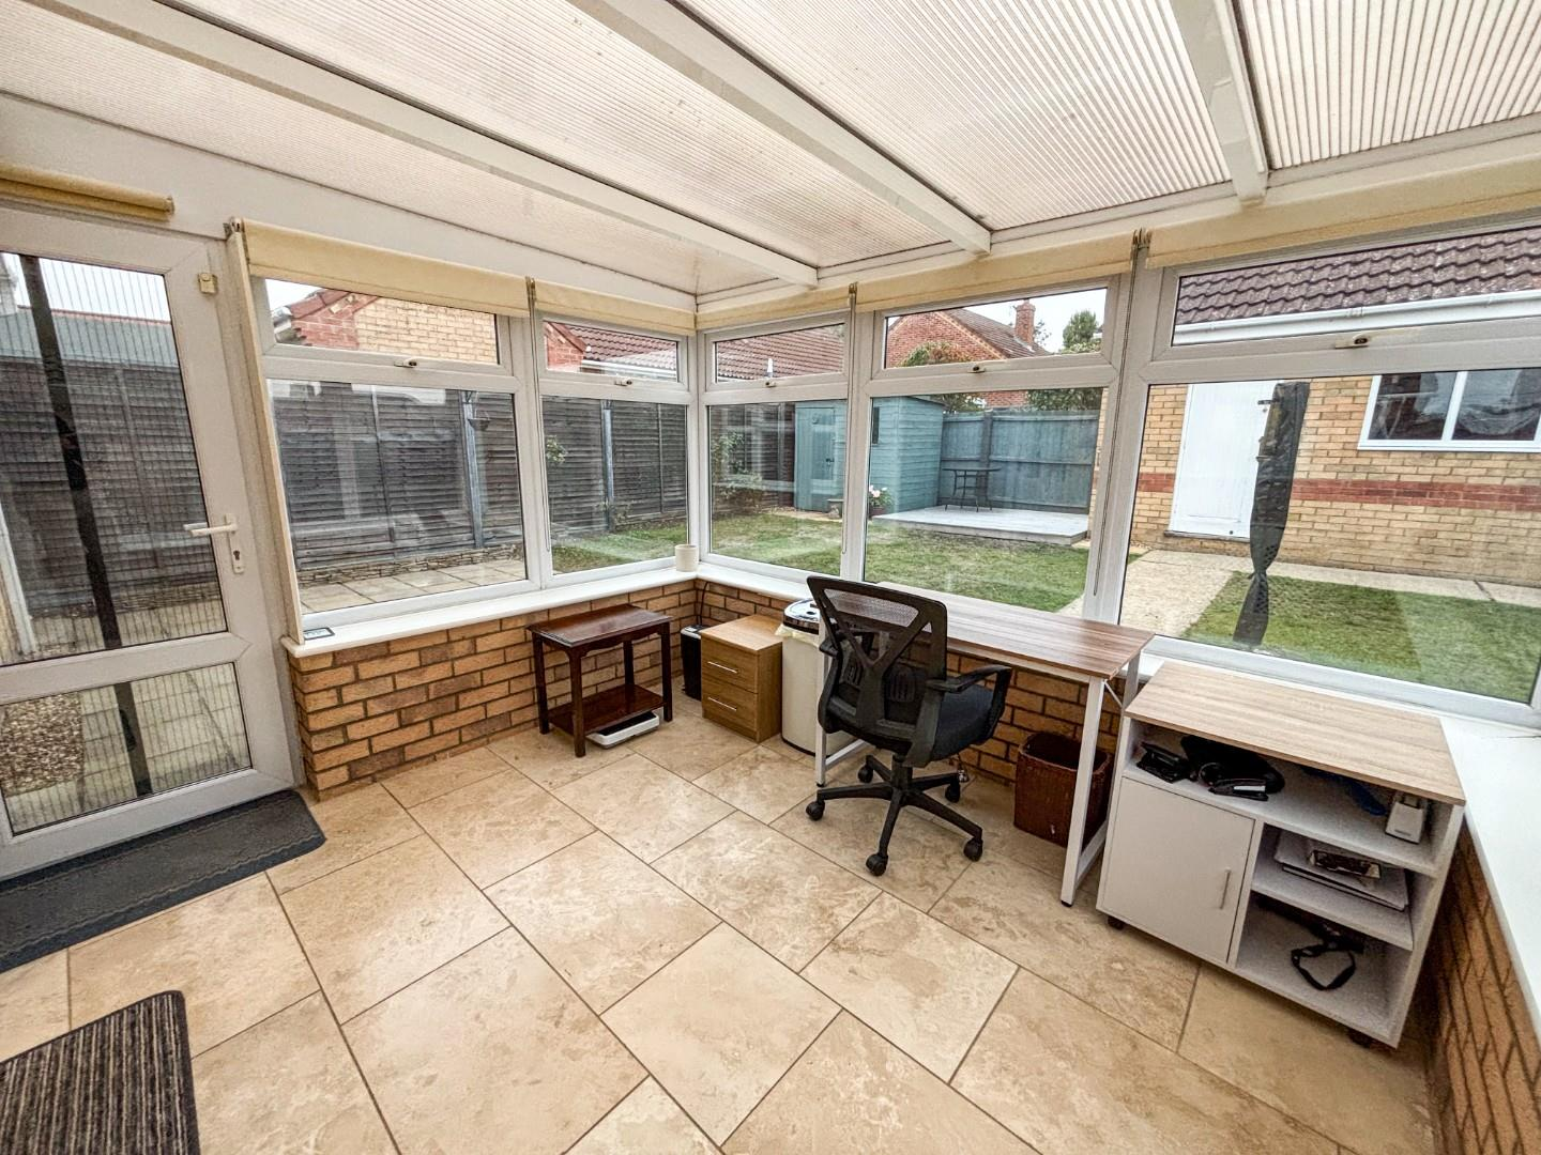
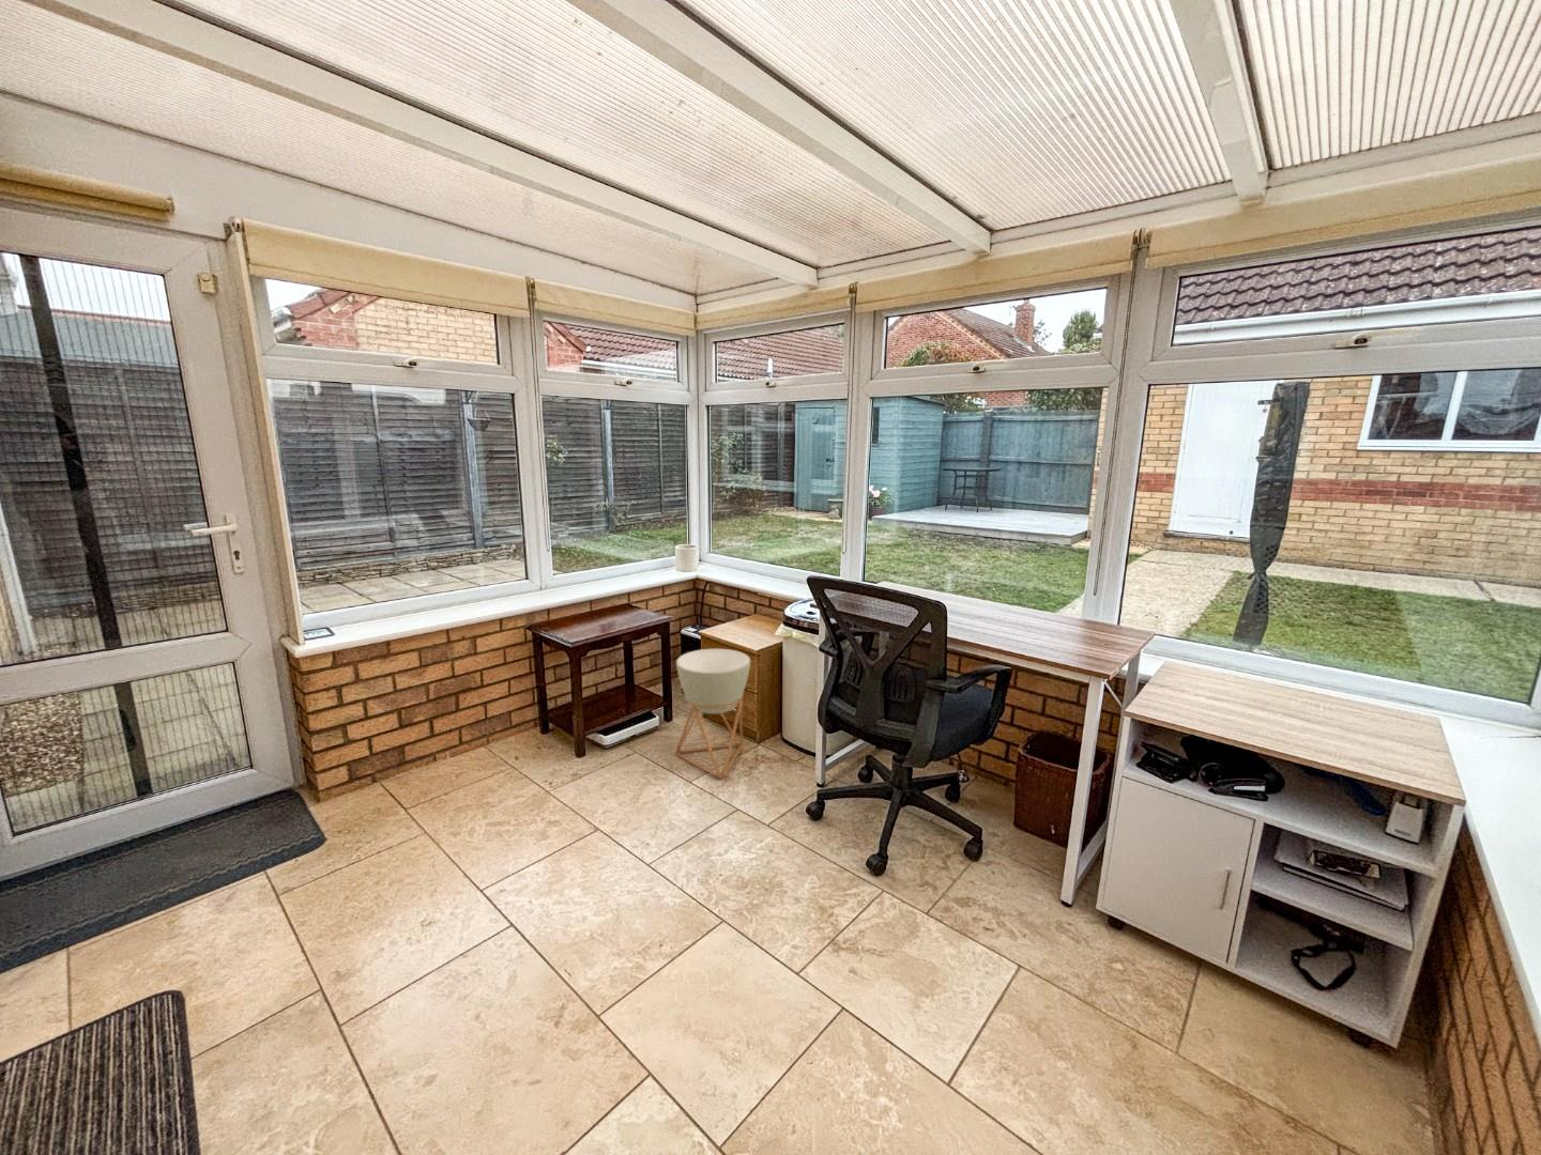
+ planter (713, 710)
